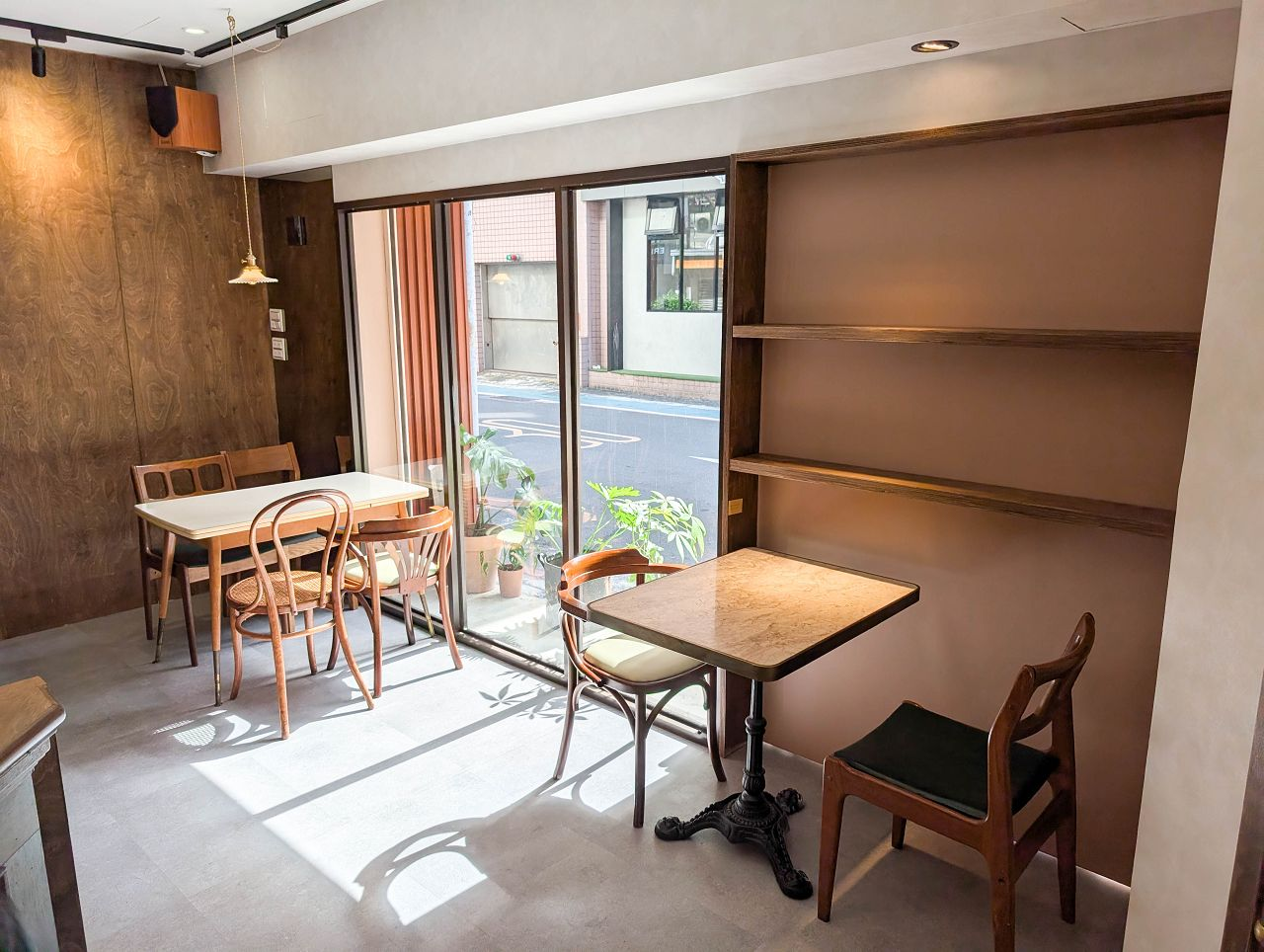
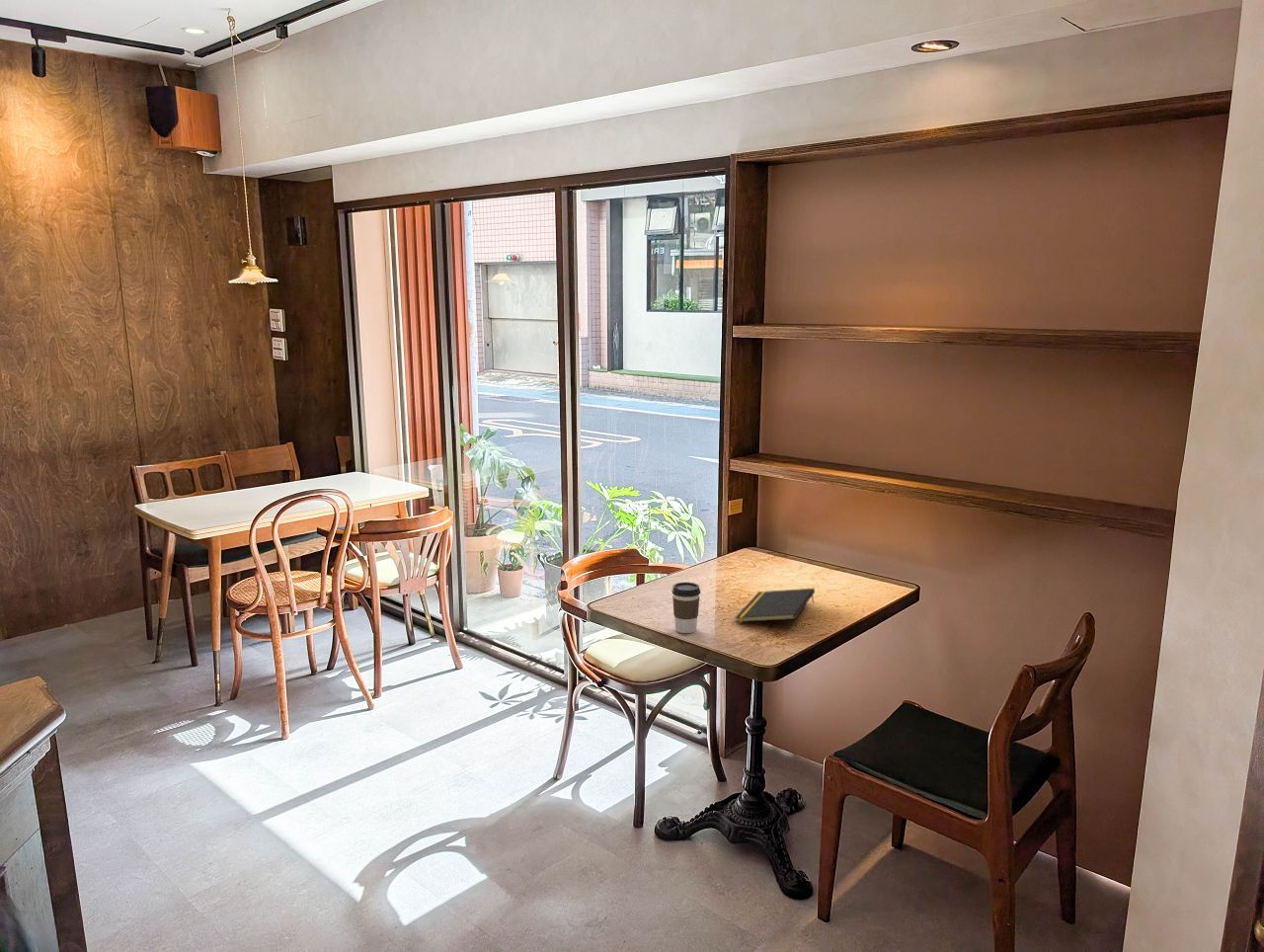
+ coffee cup (685, 607)
+ notepad (775, 604)
